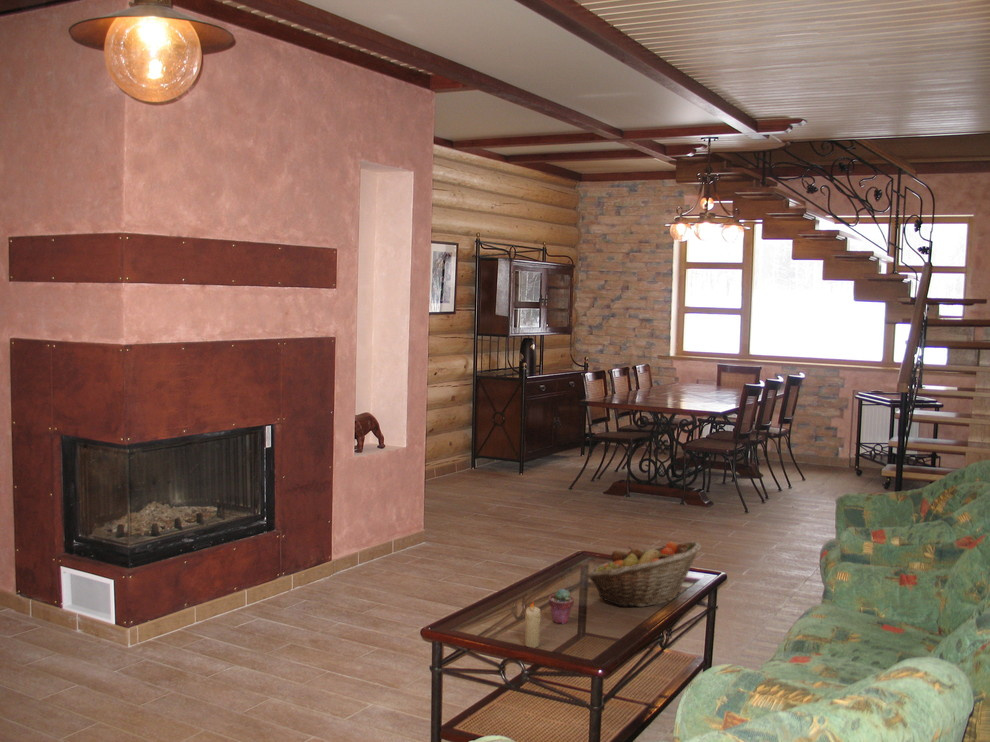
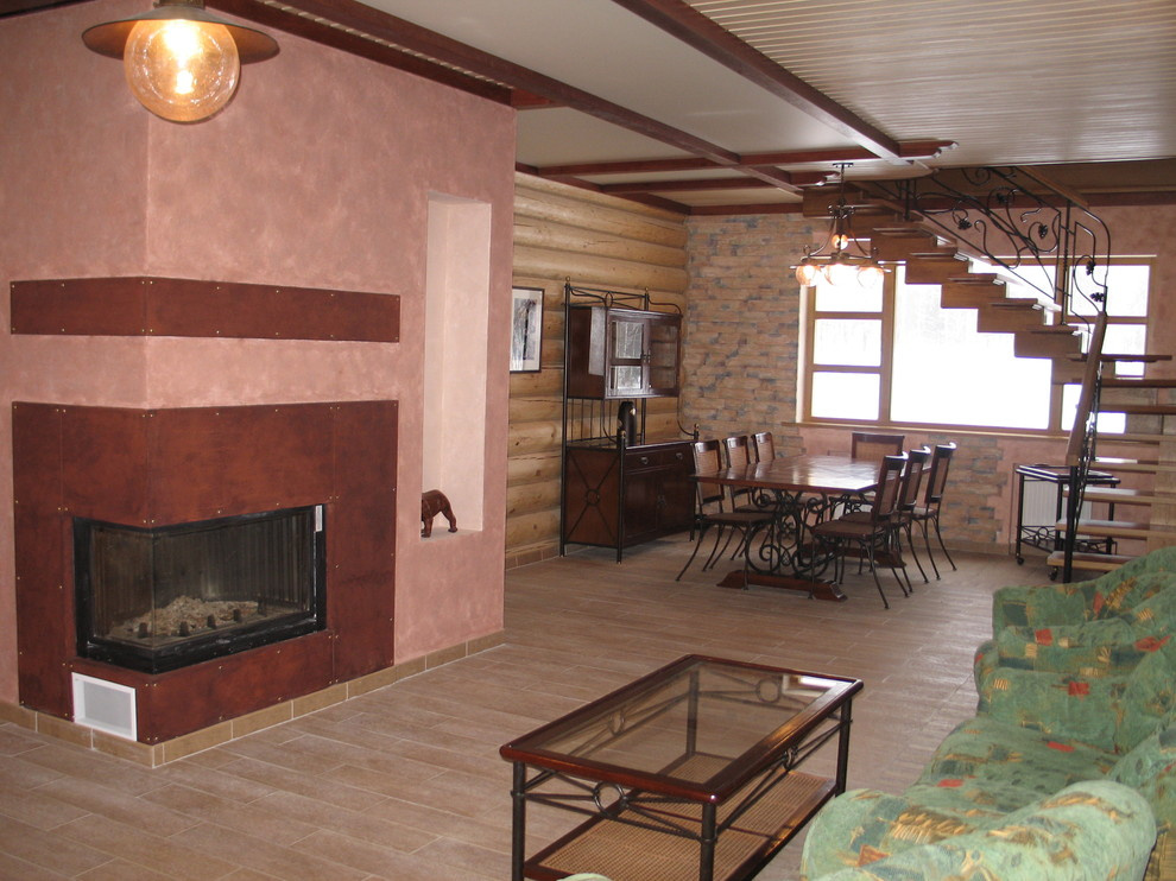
- candle (533, 623)
- fruit basket (644, 569)
- potted succulent (561, 604)
